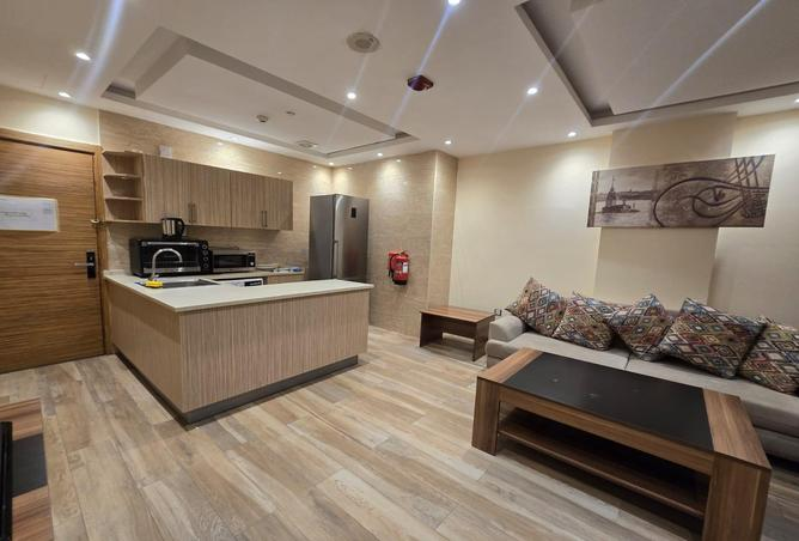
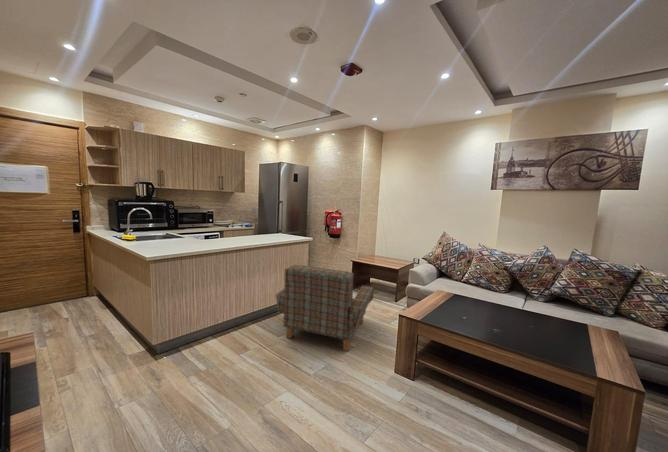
+ armchair (328, 296)
